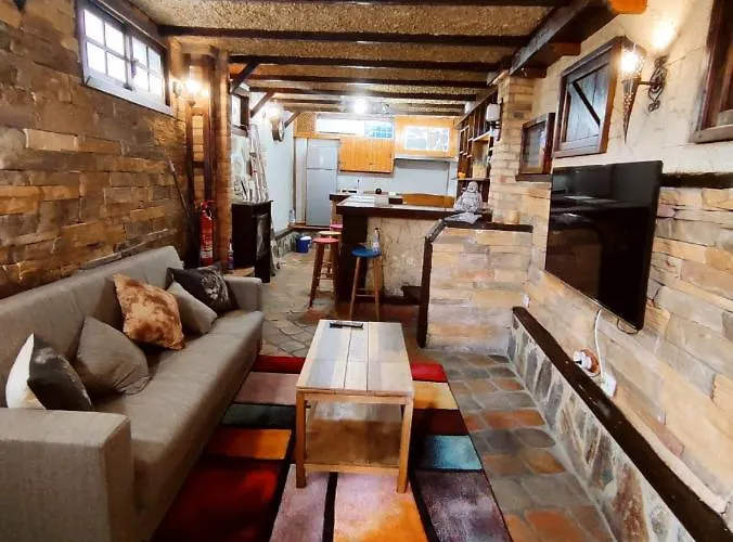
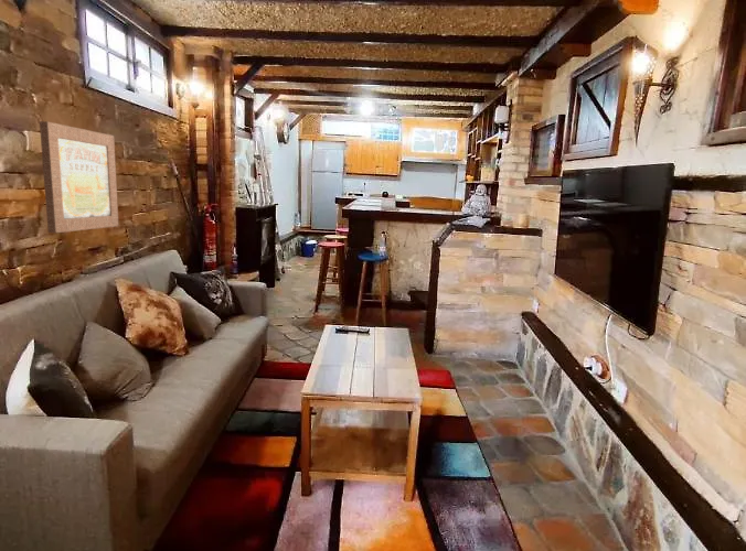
+ wall art (83, 180)
